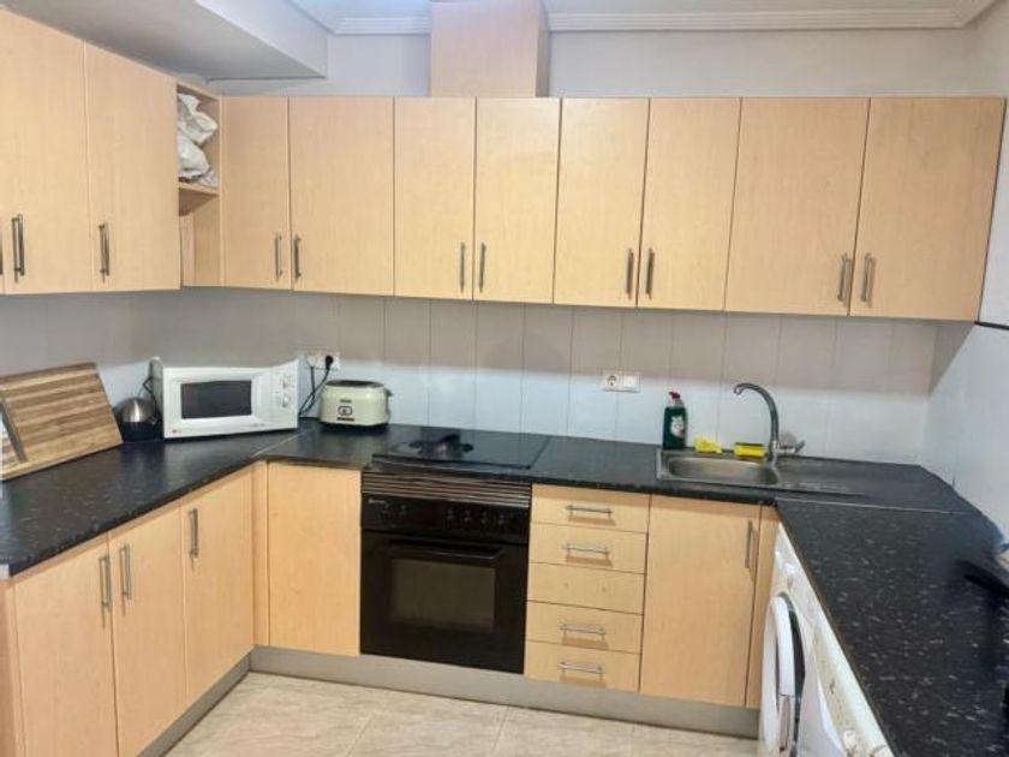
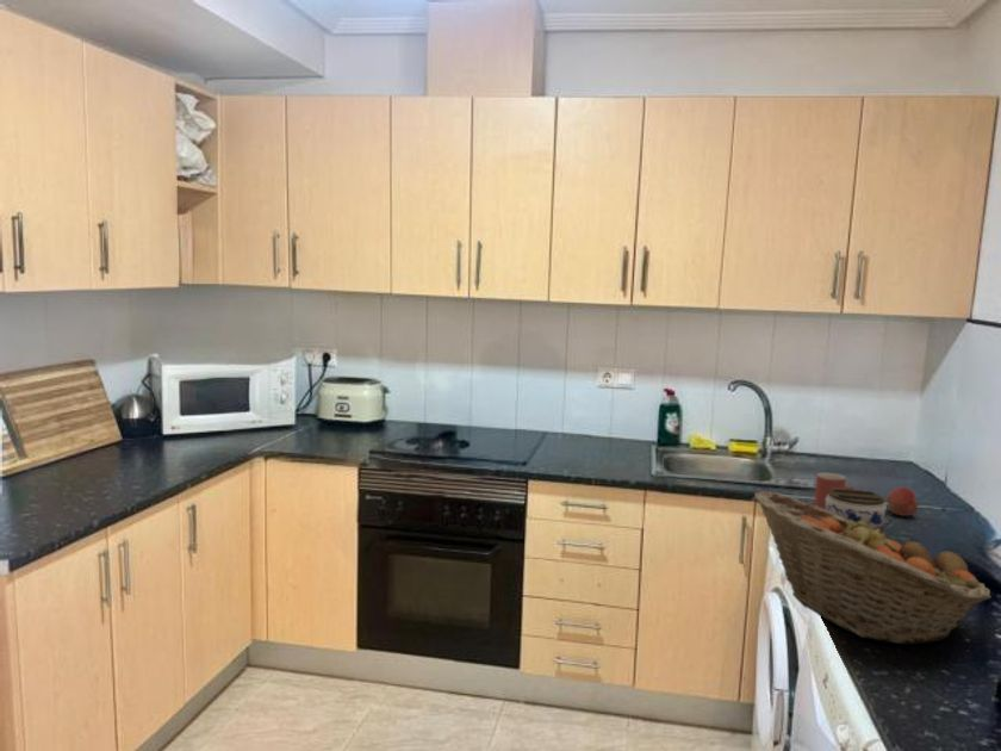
+ apple (902, 501)
+ mug (835, 488)
+ fruit basket (859, 557)
+ jar (854, 513)
